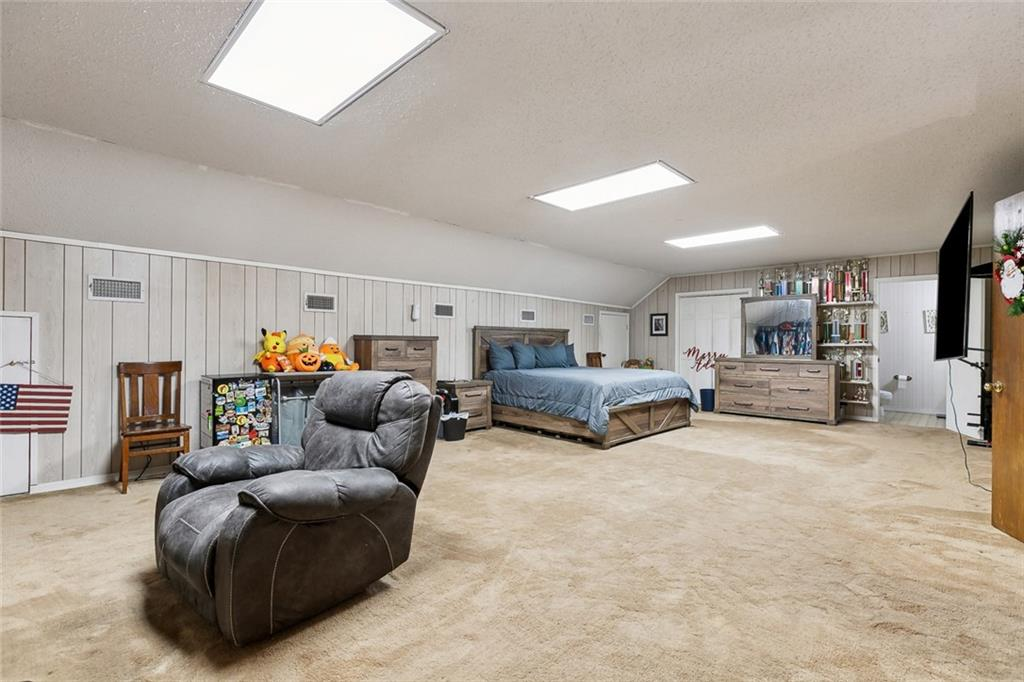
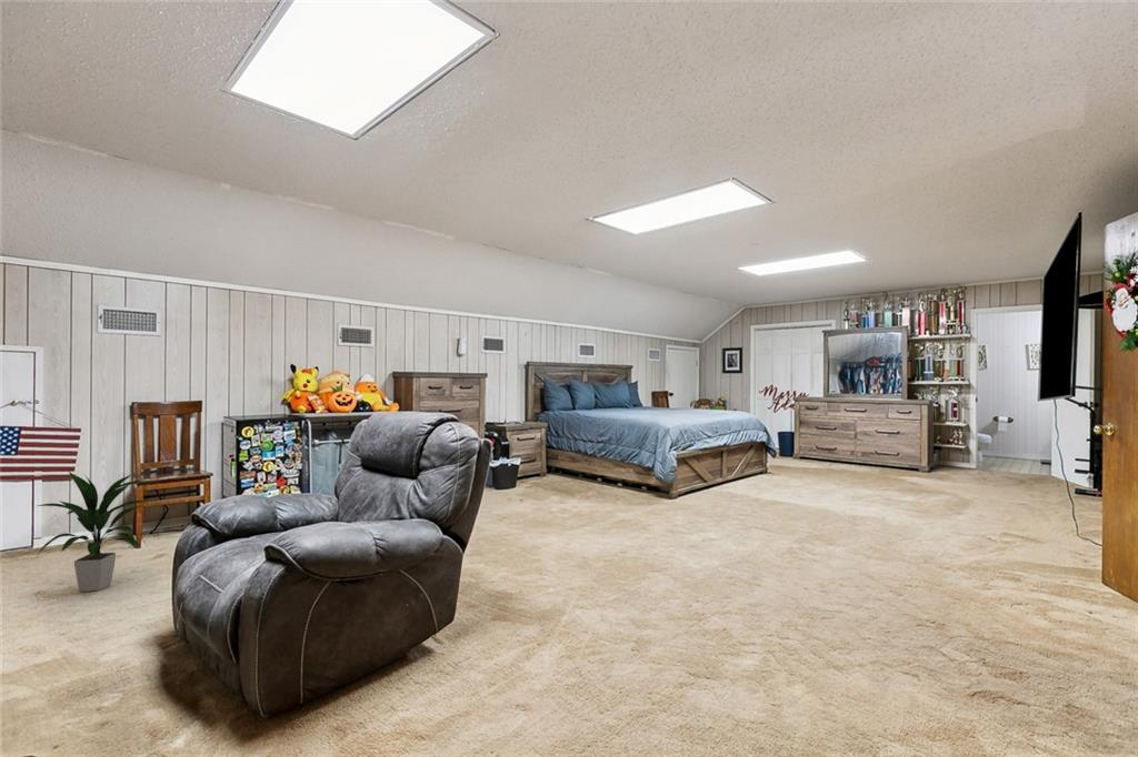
+ indoor plant (101, 527)
